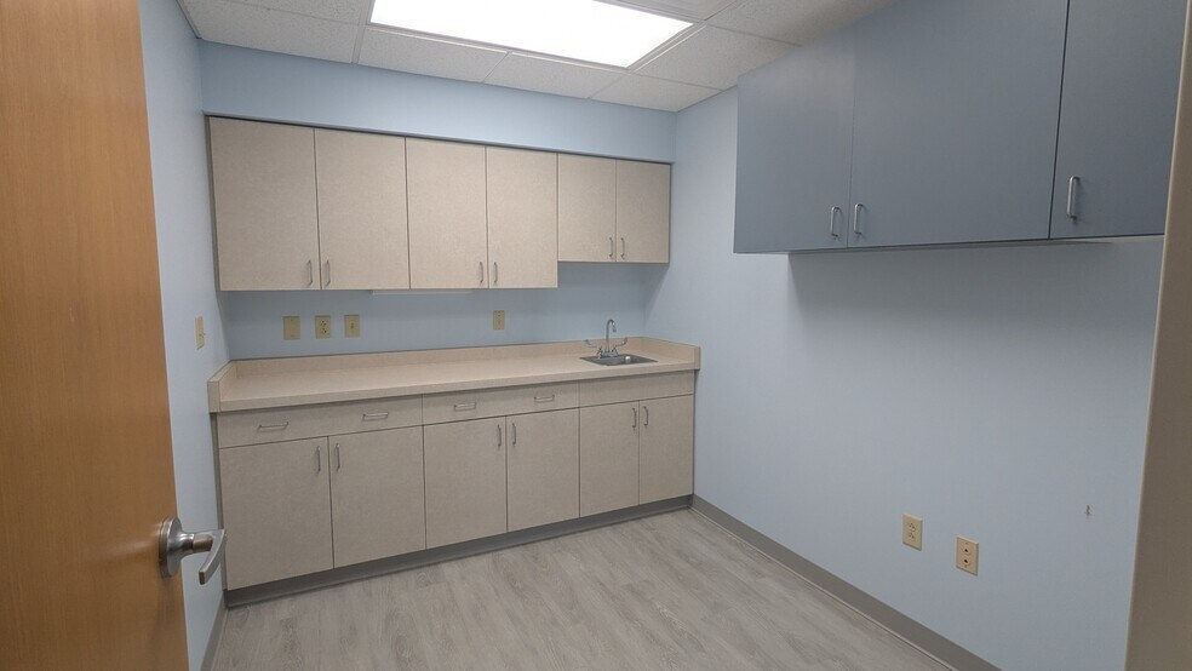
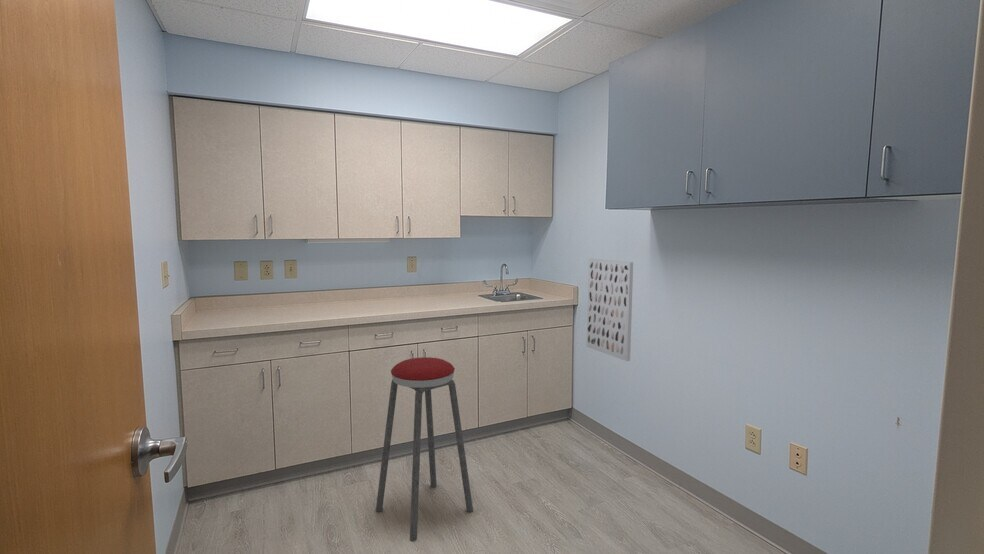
+ music stool (420, 437)
+ wall art (608, 307)
